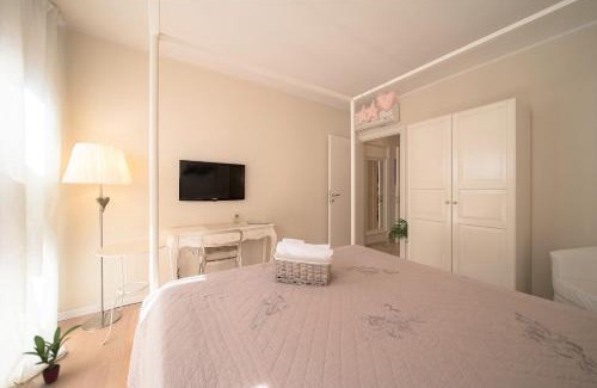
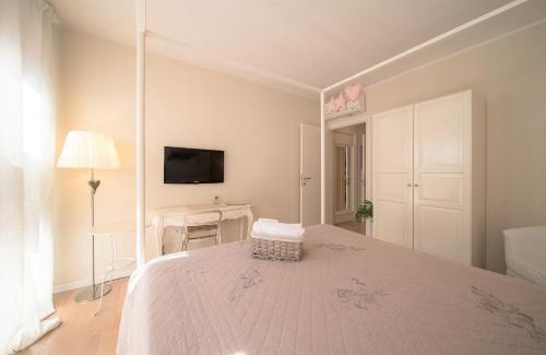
- potted plant (56, 356)
